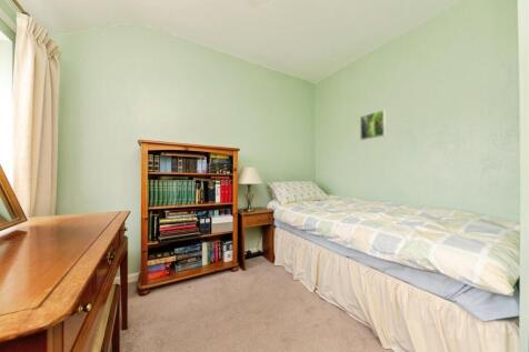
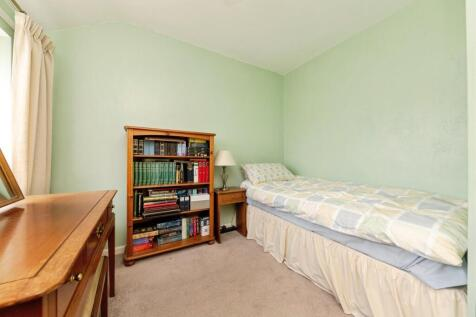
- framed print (372, 125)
